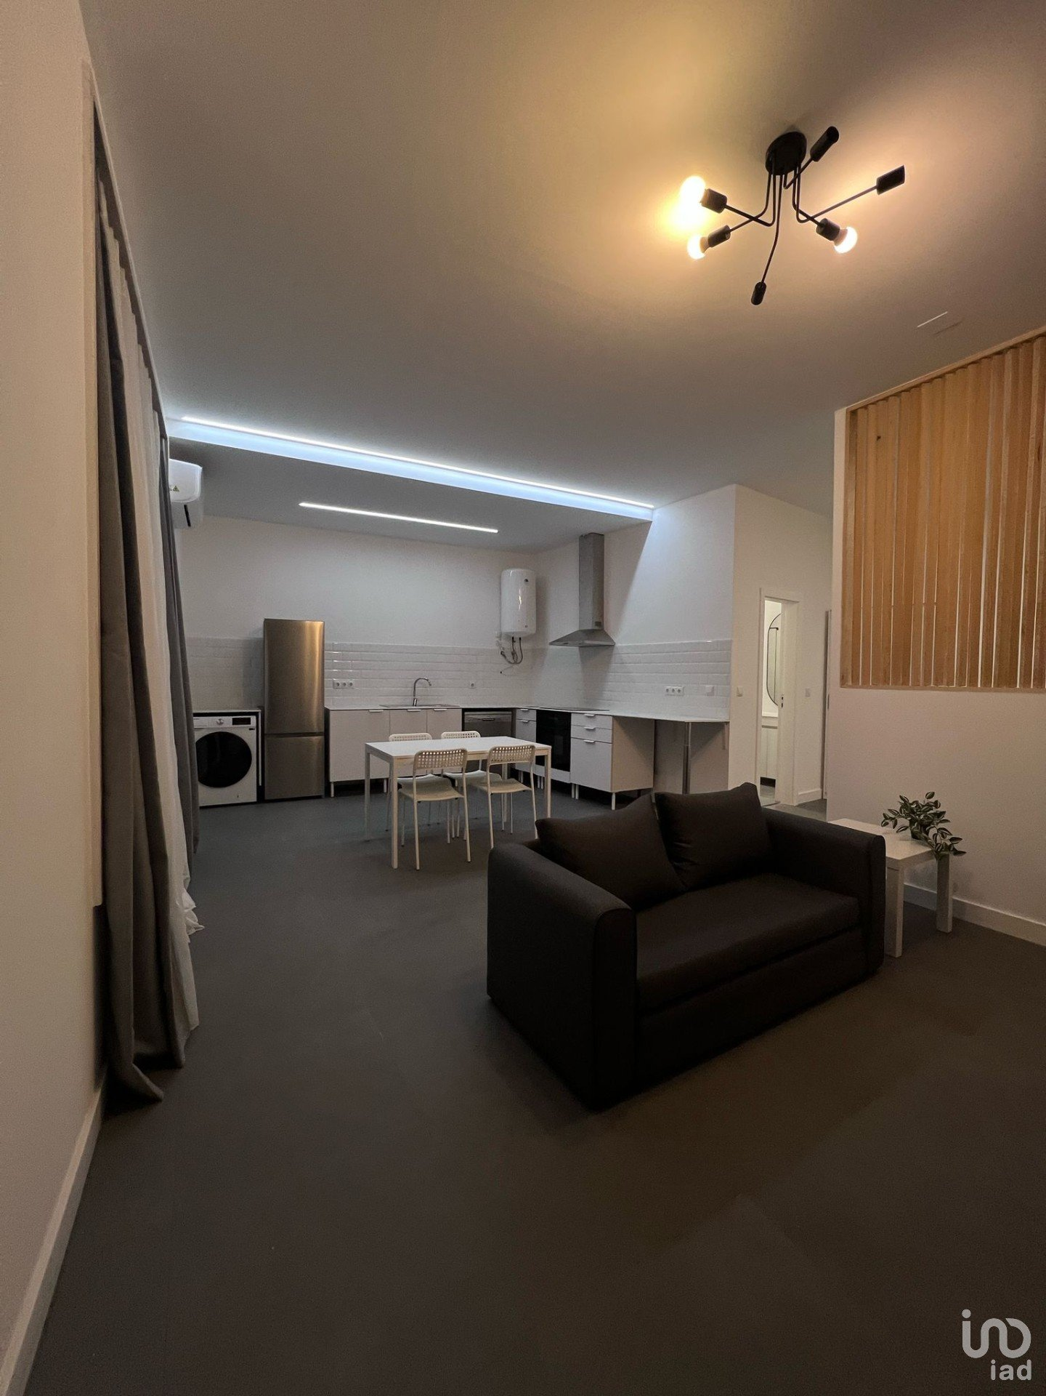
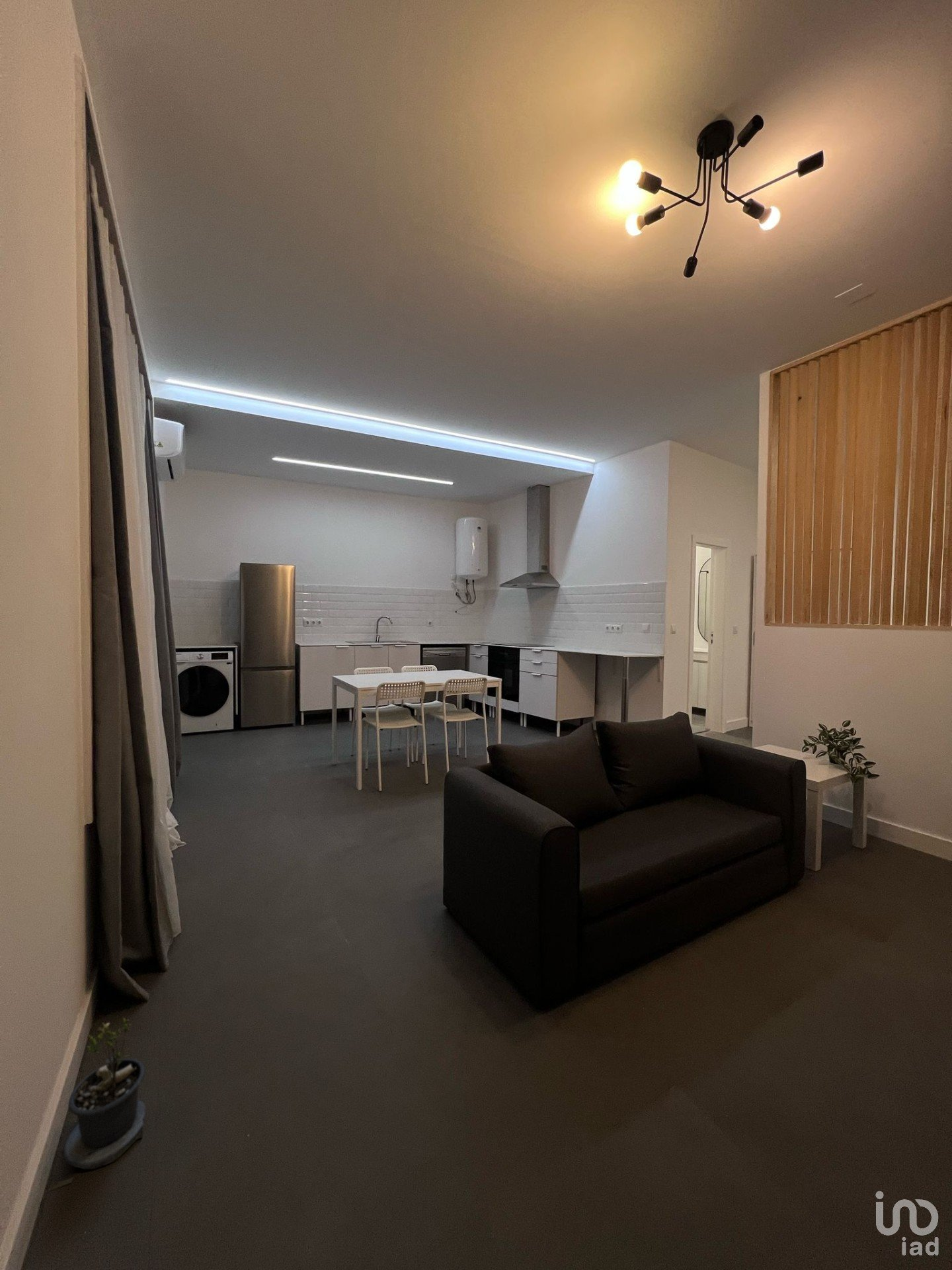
+ potted plant (103, 1076)
